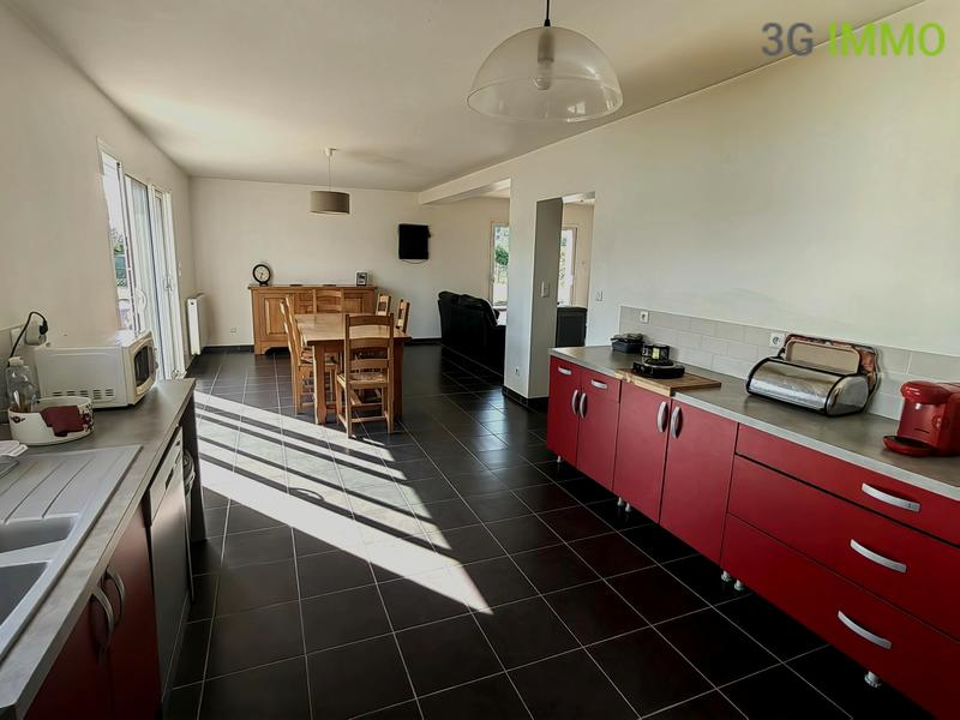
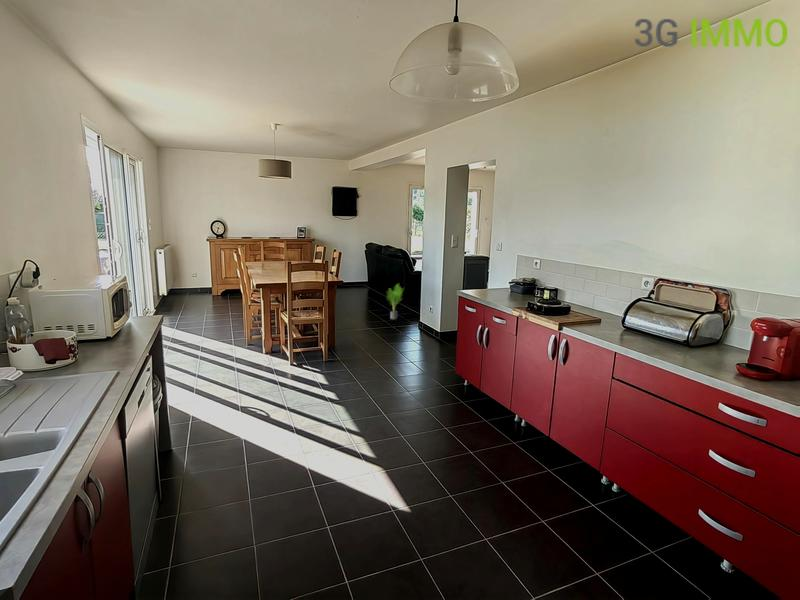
+ potted plant (393, 300)
